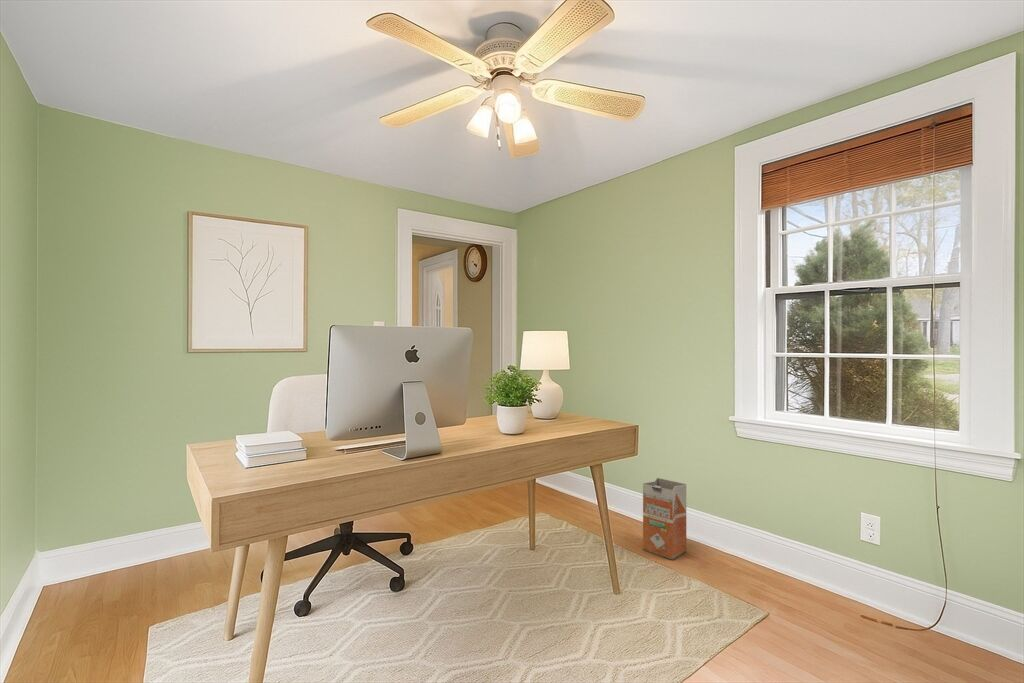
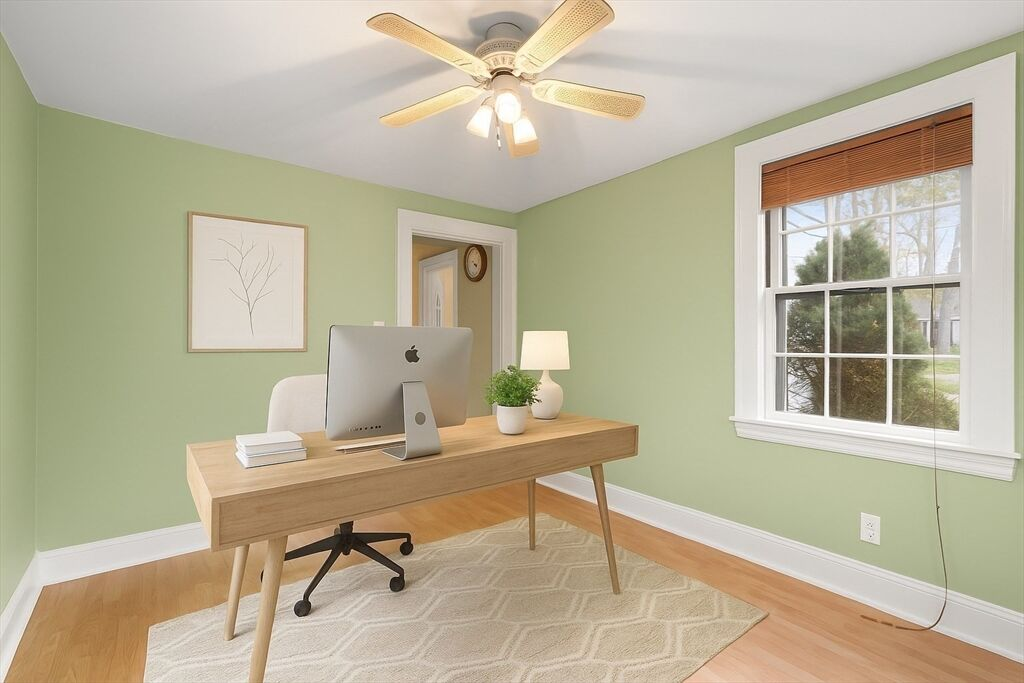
- waste bin (663, 516)
